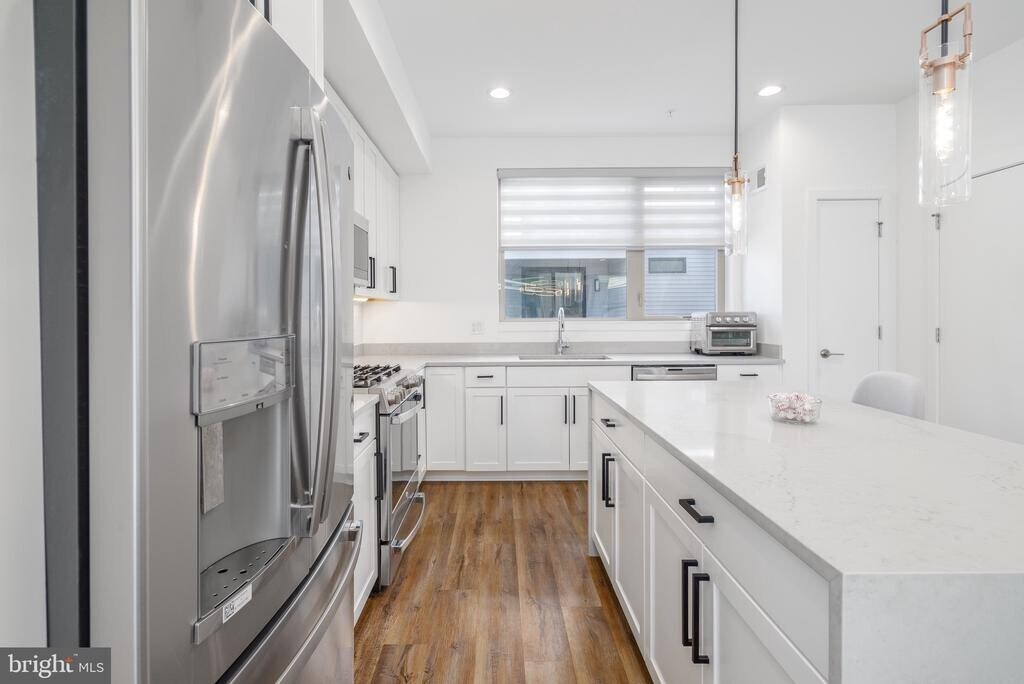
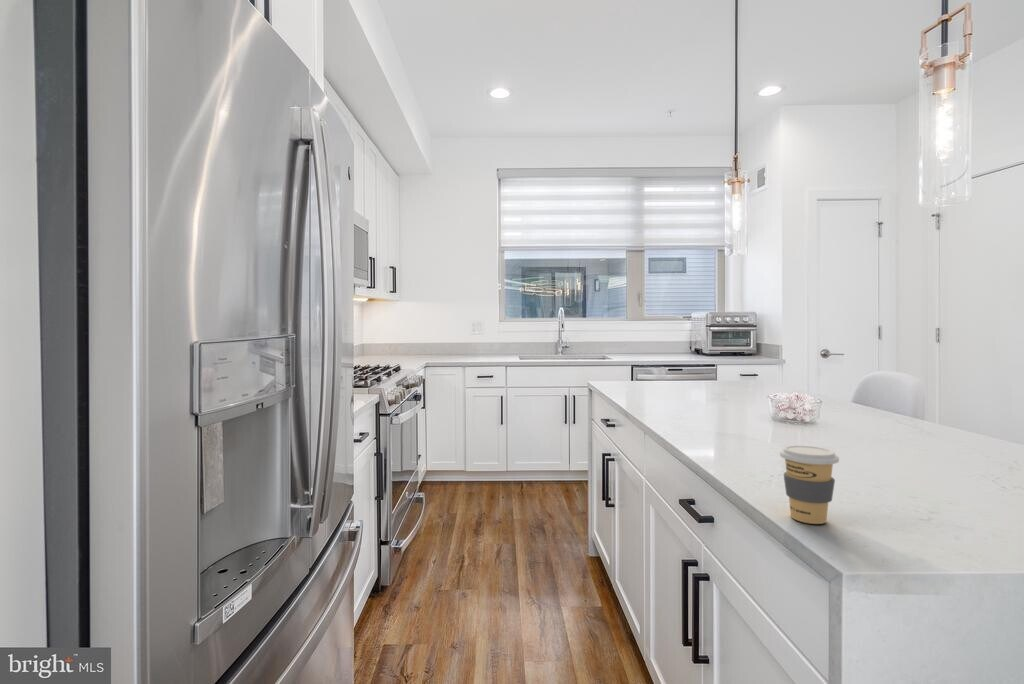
+ coffee cup (808, 484)
